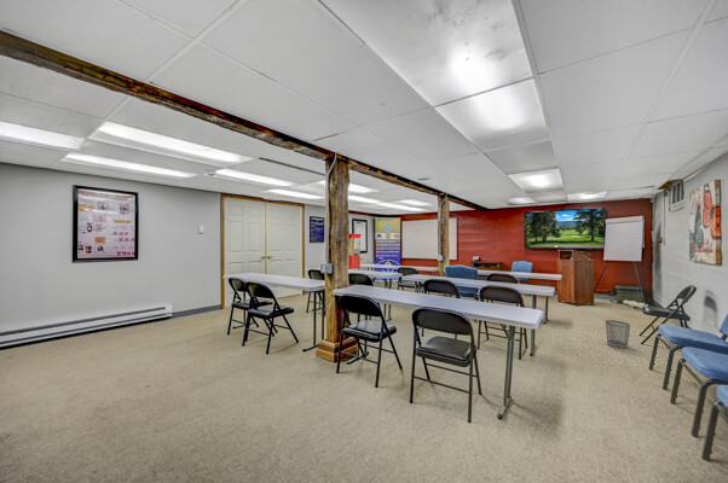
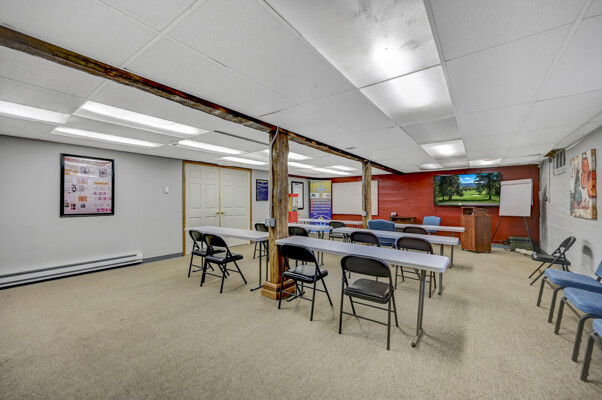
- wastebasket (617, 333)
